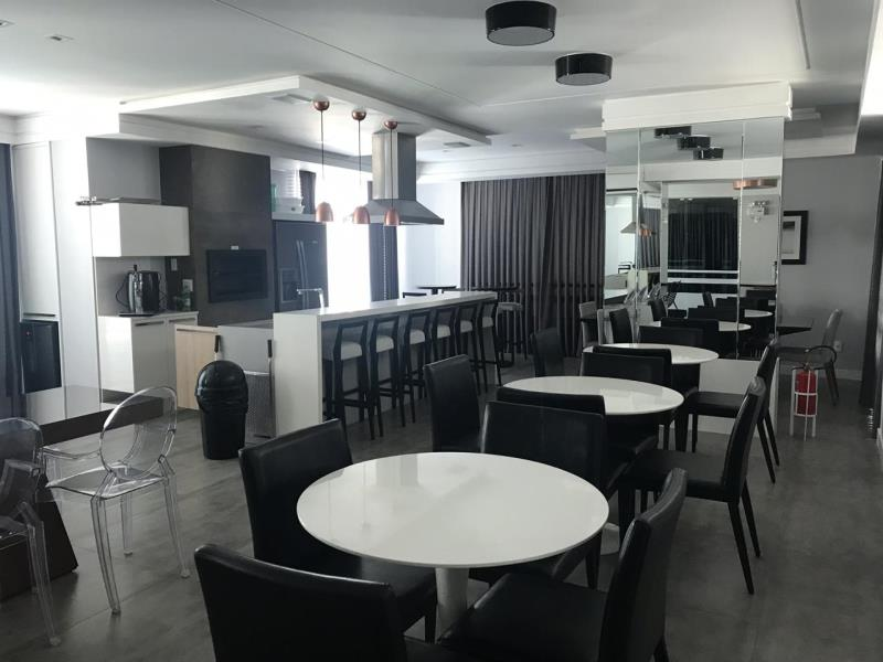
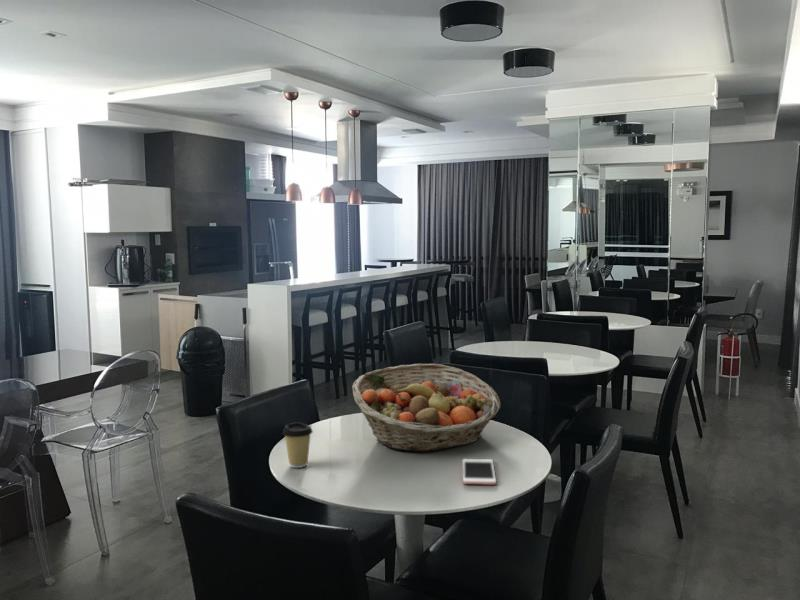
+ coffee cup (297, 445)
+ fruit basket (426, 405)
+ cell phone (478, 471)
